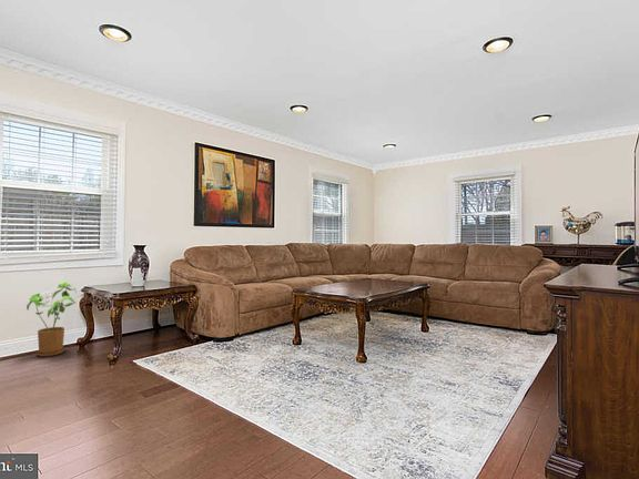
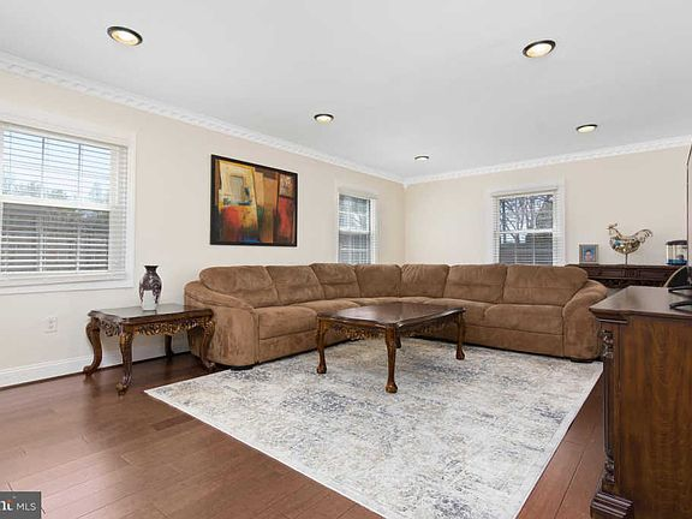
- house plant (54, 317)
